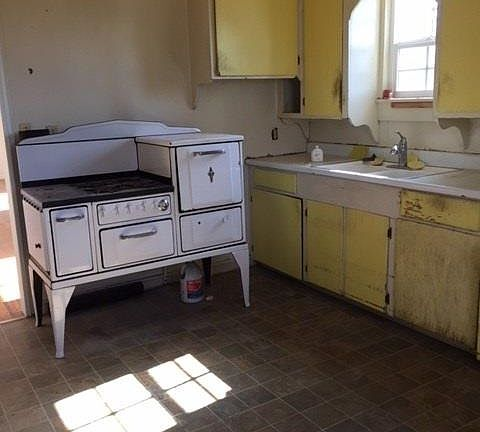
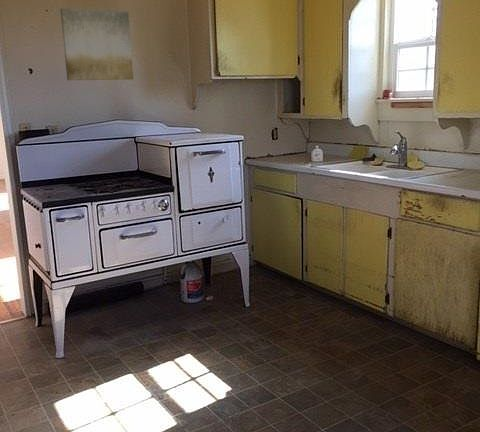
+ wall art (98, 45)
